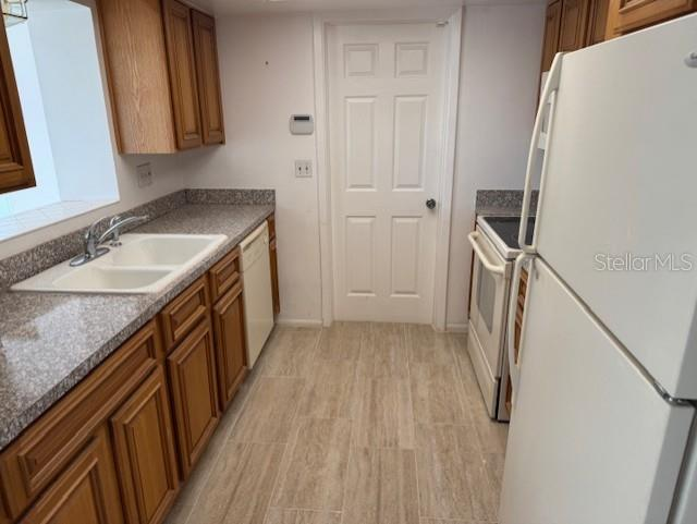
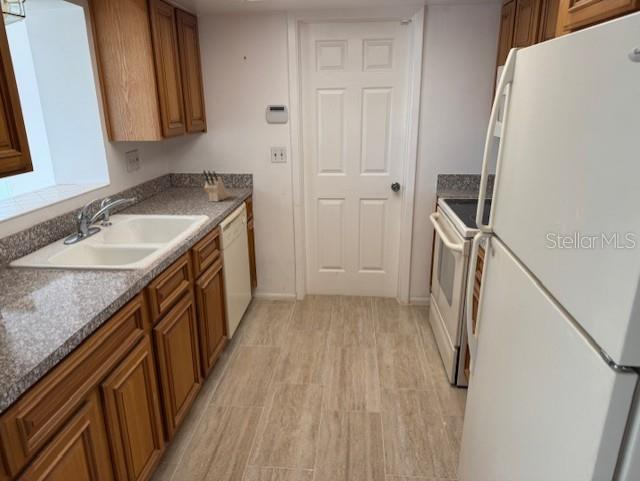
+ knife block (215, 184)
